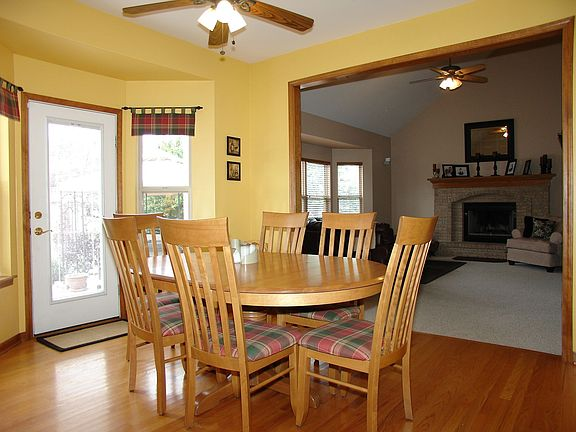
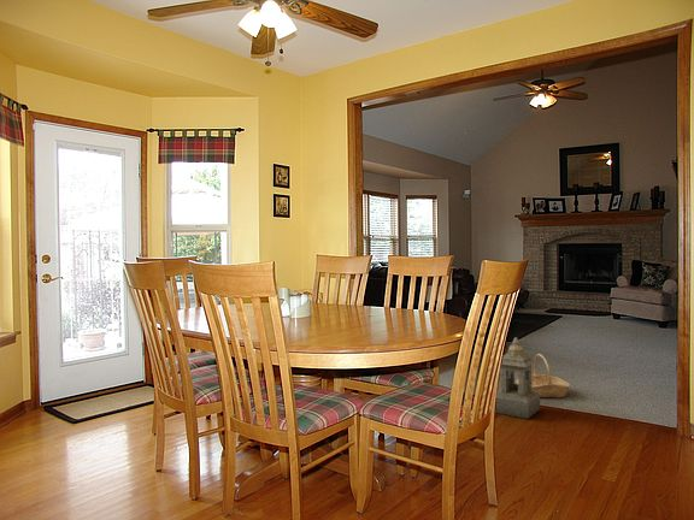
+ basket (542, 374)
+ lantern (513, 374)
